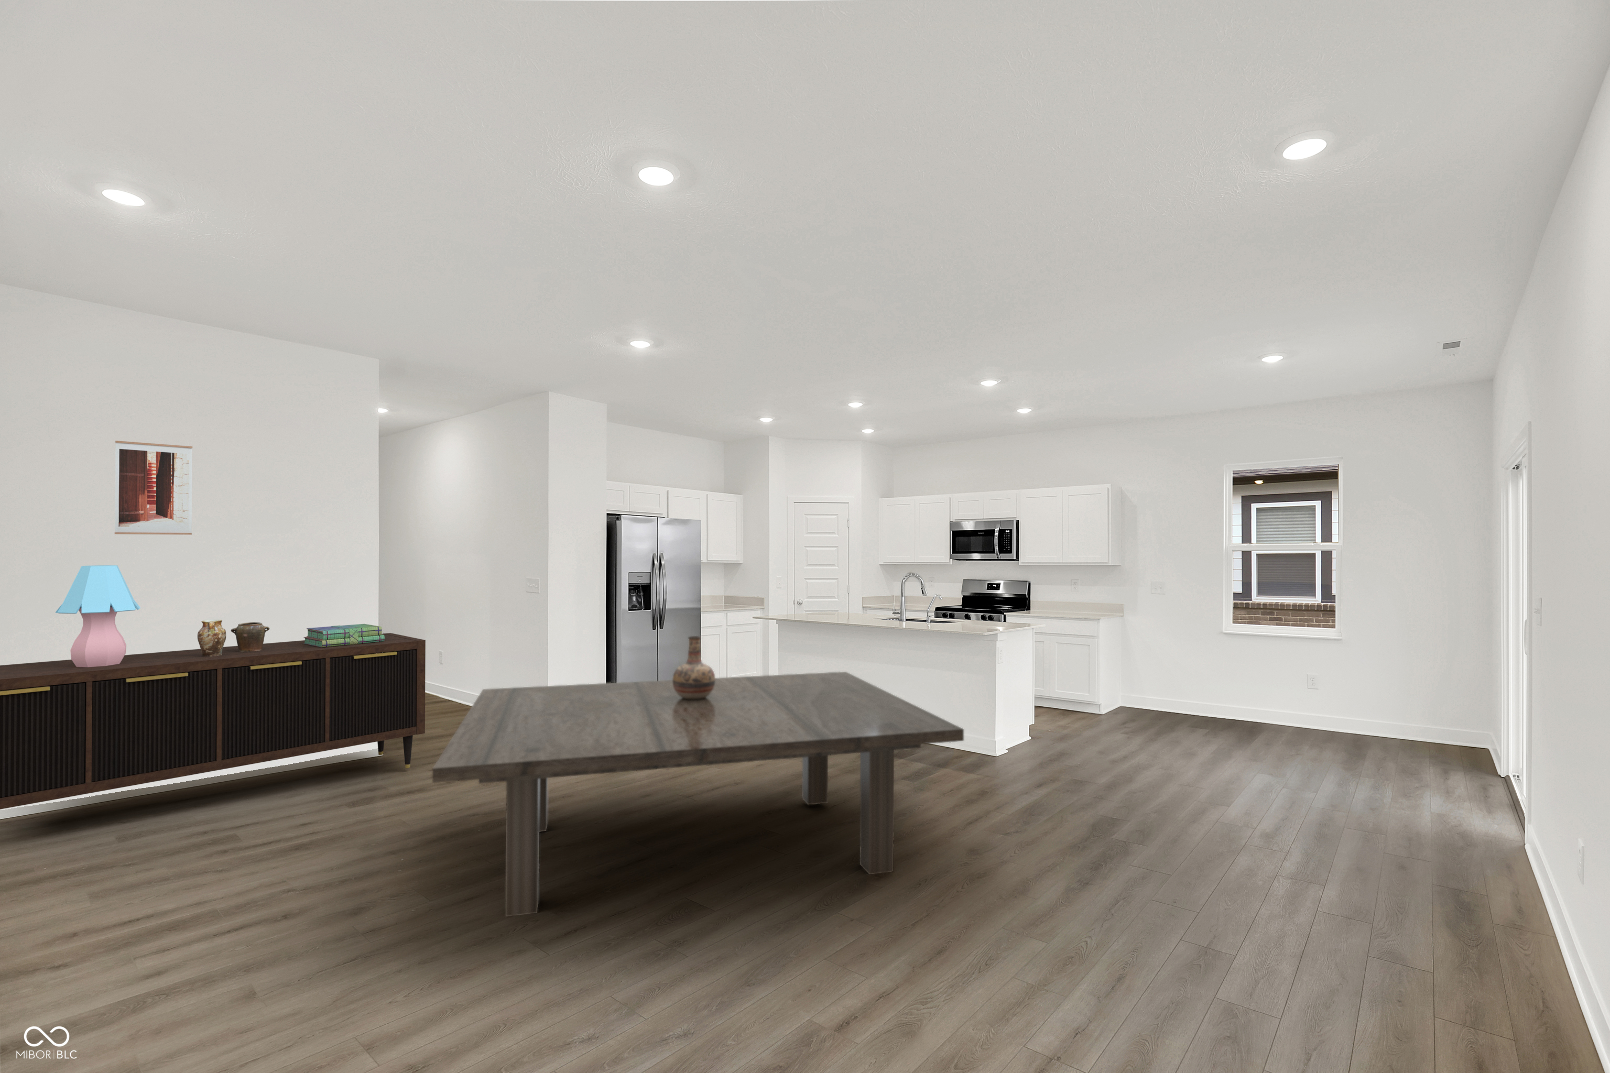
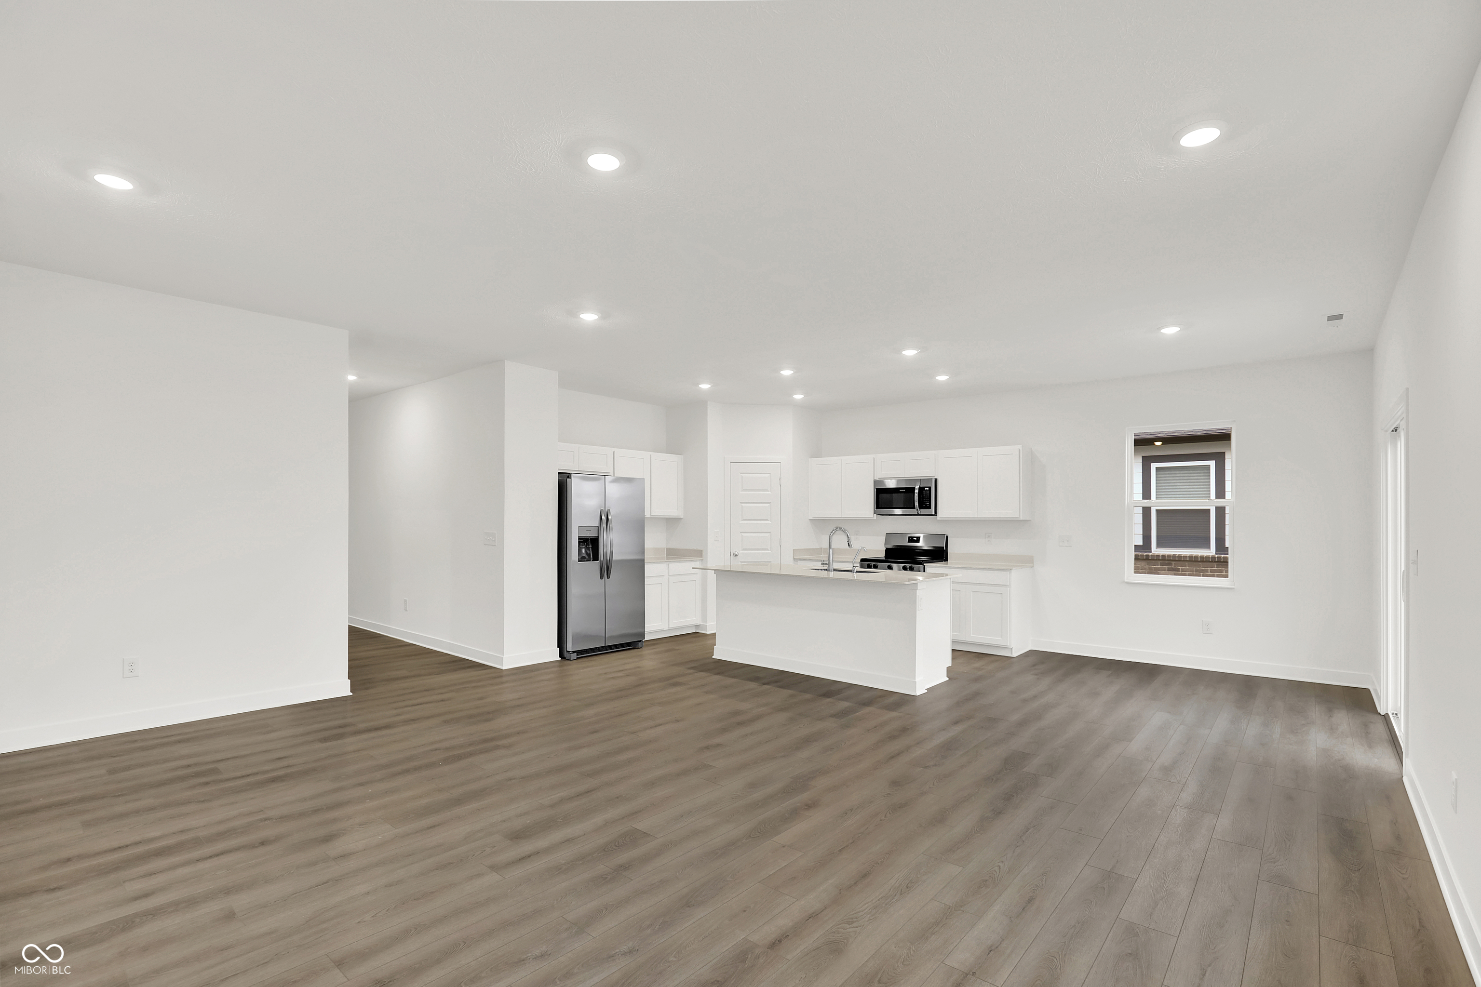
- stack of books (344, 635)
- table lamp (99, 614)
- jar set (235, 634)
- sideboard (207, 726)
- wall art (155, 489)
- vase (694, 666)
- dining table (694, 766)
